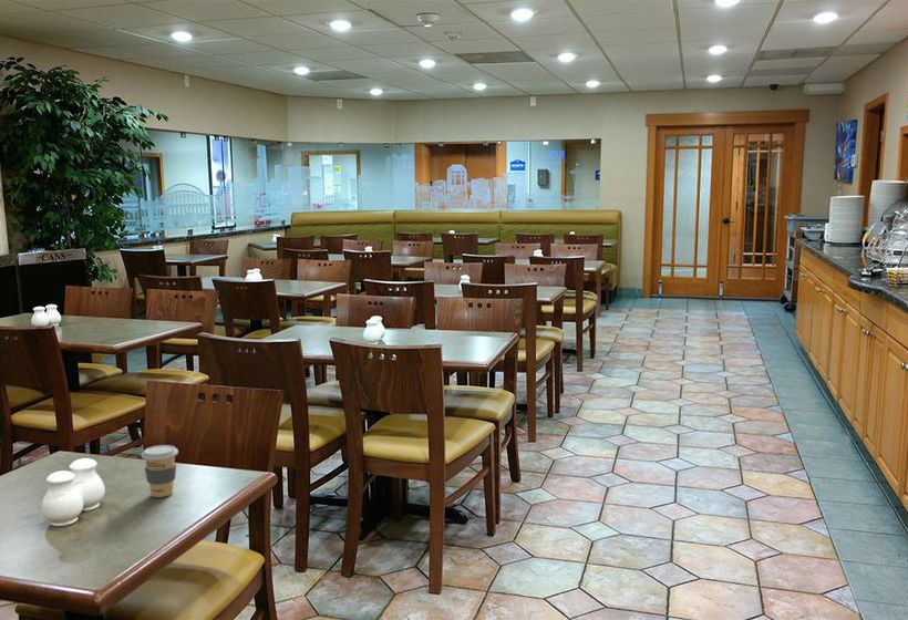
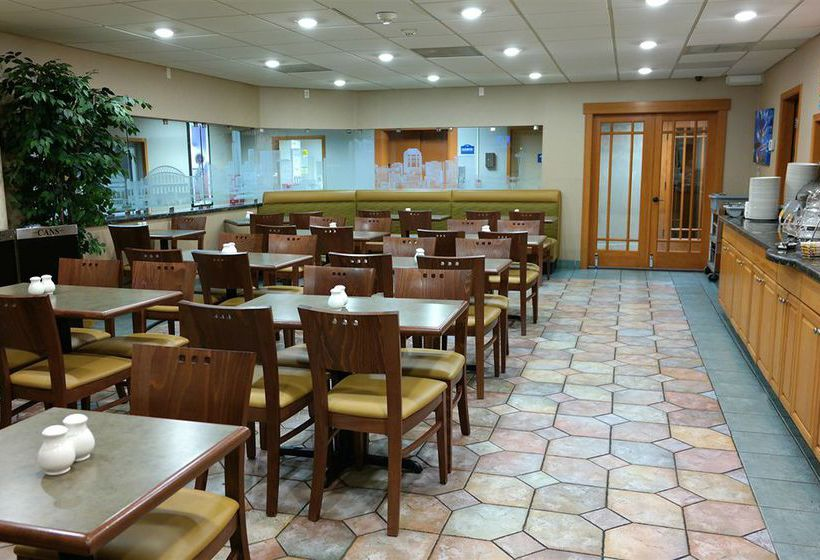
- coffee cup (161, 471)
